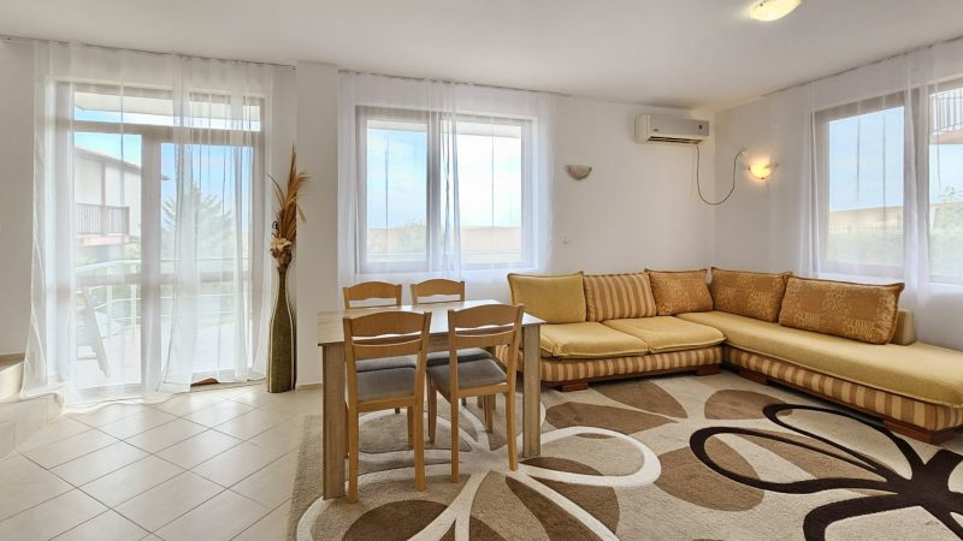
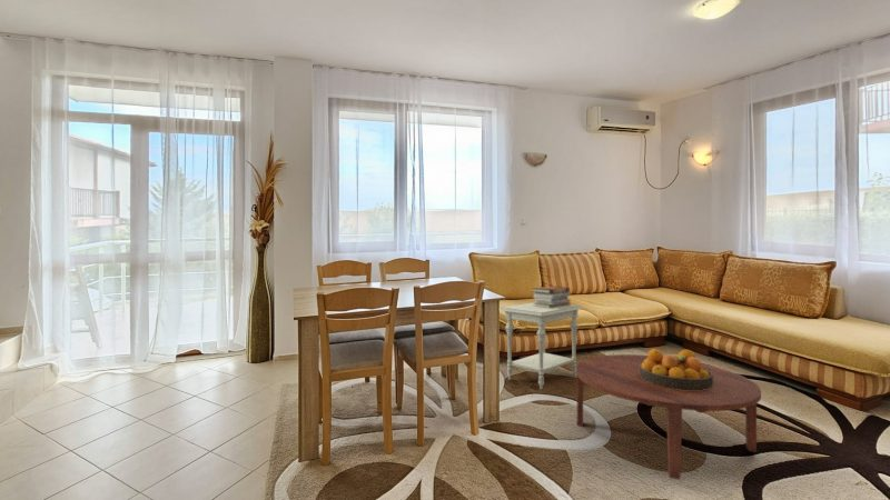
+ side table (542, 341)
+ fruit bowl (674, 364)
+ coffee table (660, 406)
+ book stack (551, 296)
